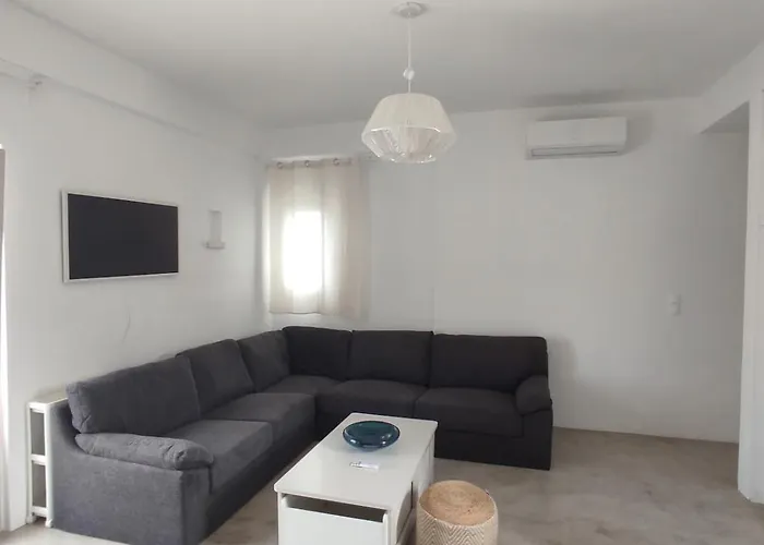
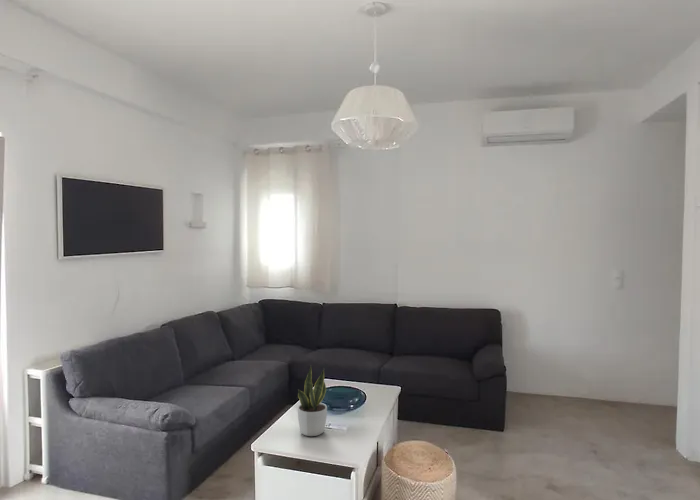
+ potted plant (311, 398)
